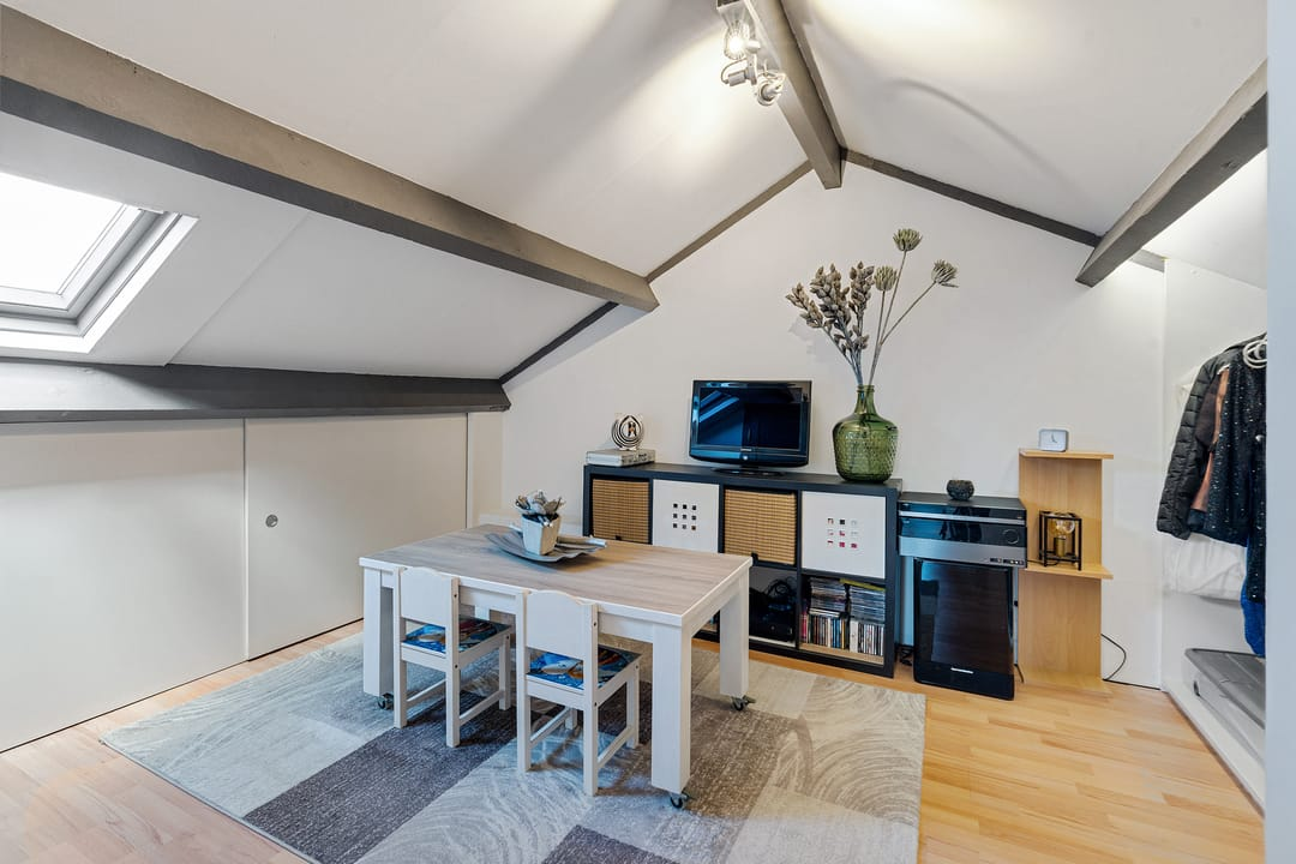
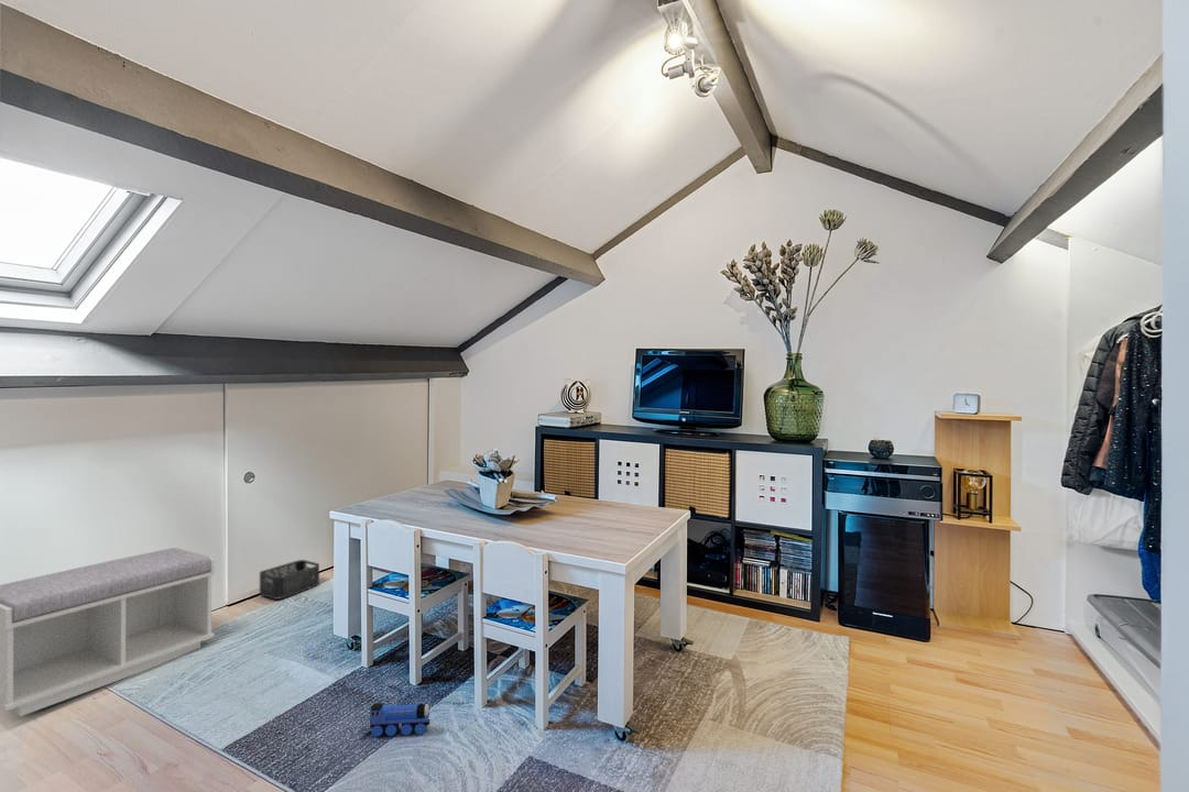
+ bench (105, 619)
+ toy train (400, 717)
+ storage bin (290, 579)
